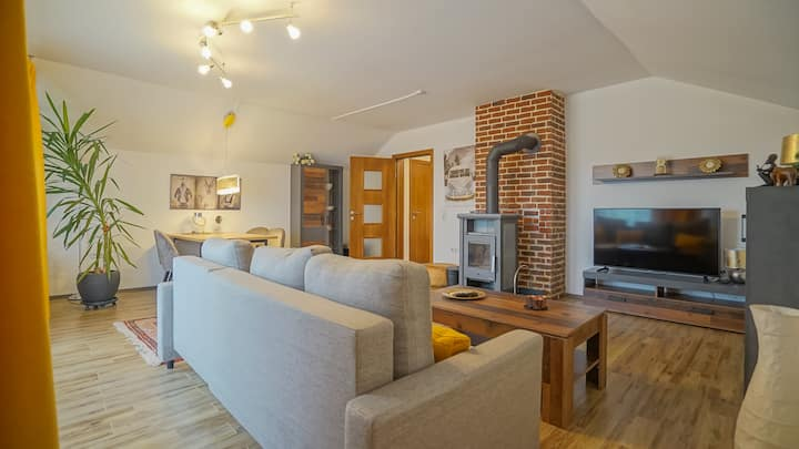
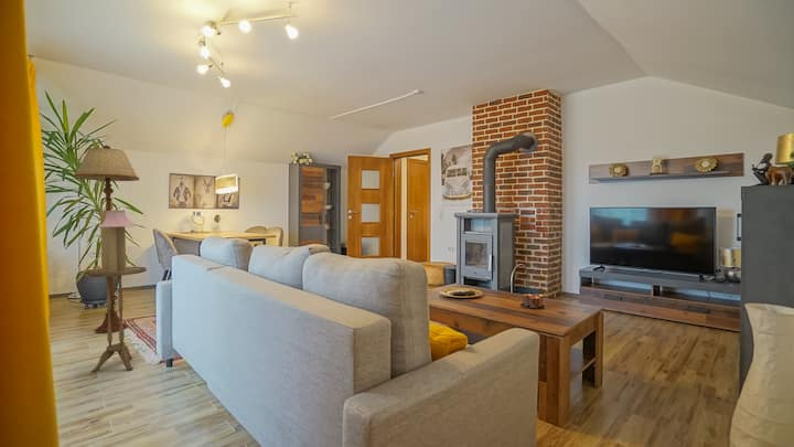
+ side table (120, 318)
+ floor lamp (109, 210)
+ table lamp (121, 240)
